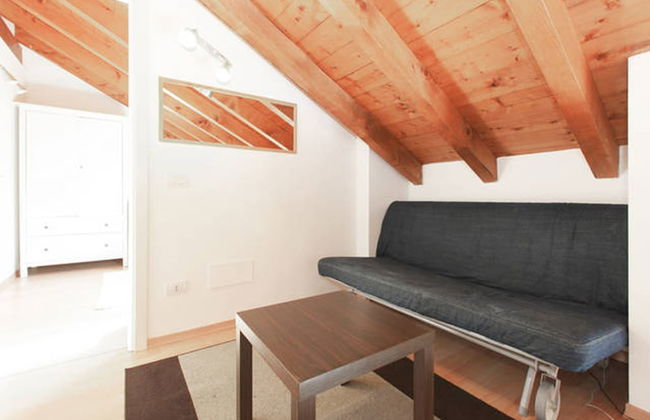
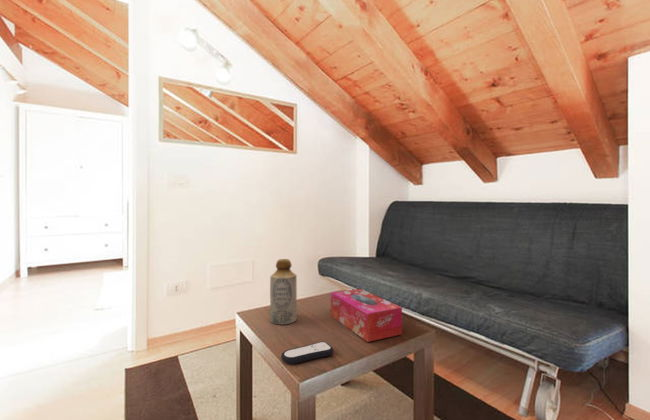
+ tissue box (363, 311)
+ remote control (307, 352)
+ bottle (283, 289)
